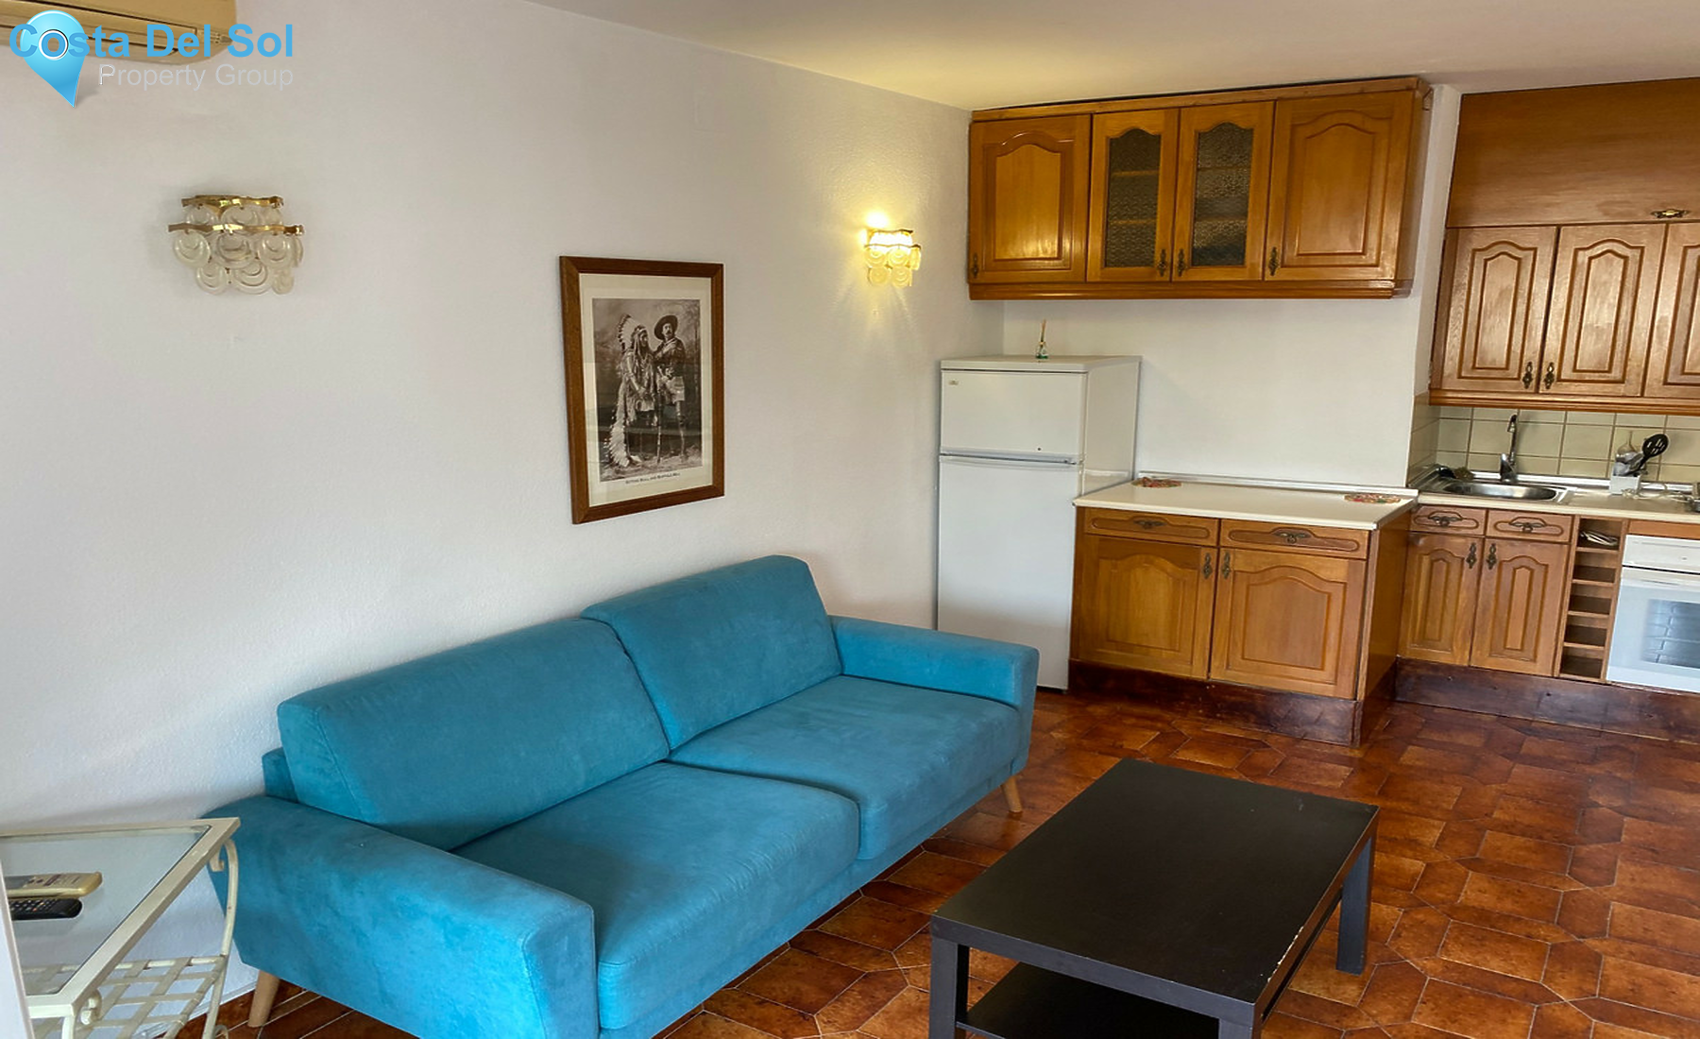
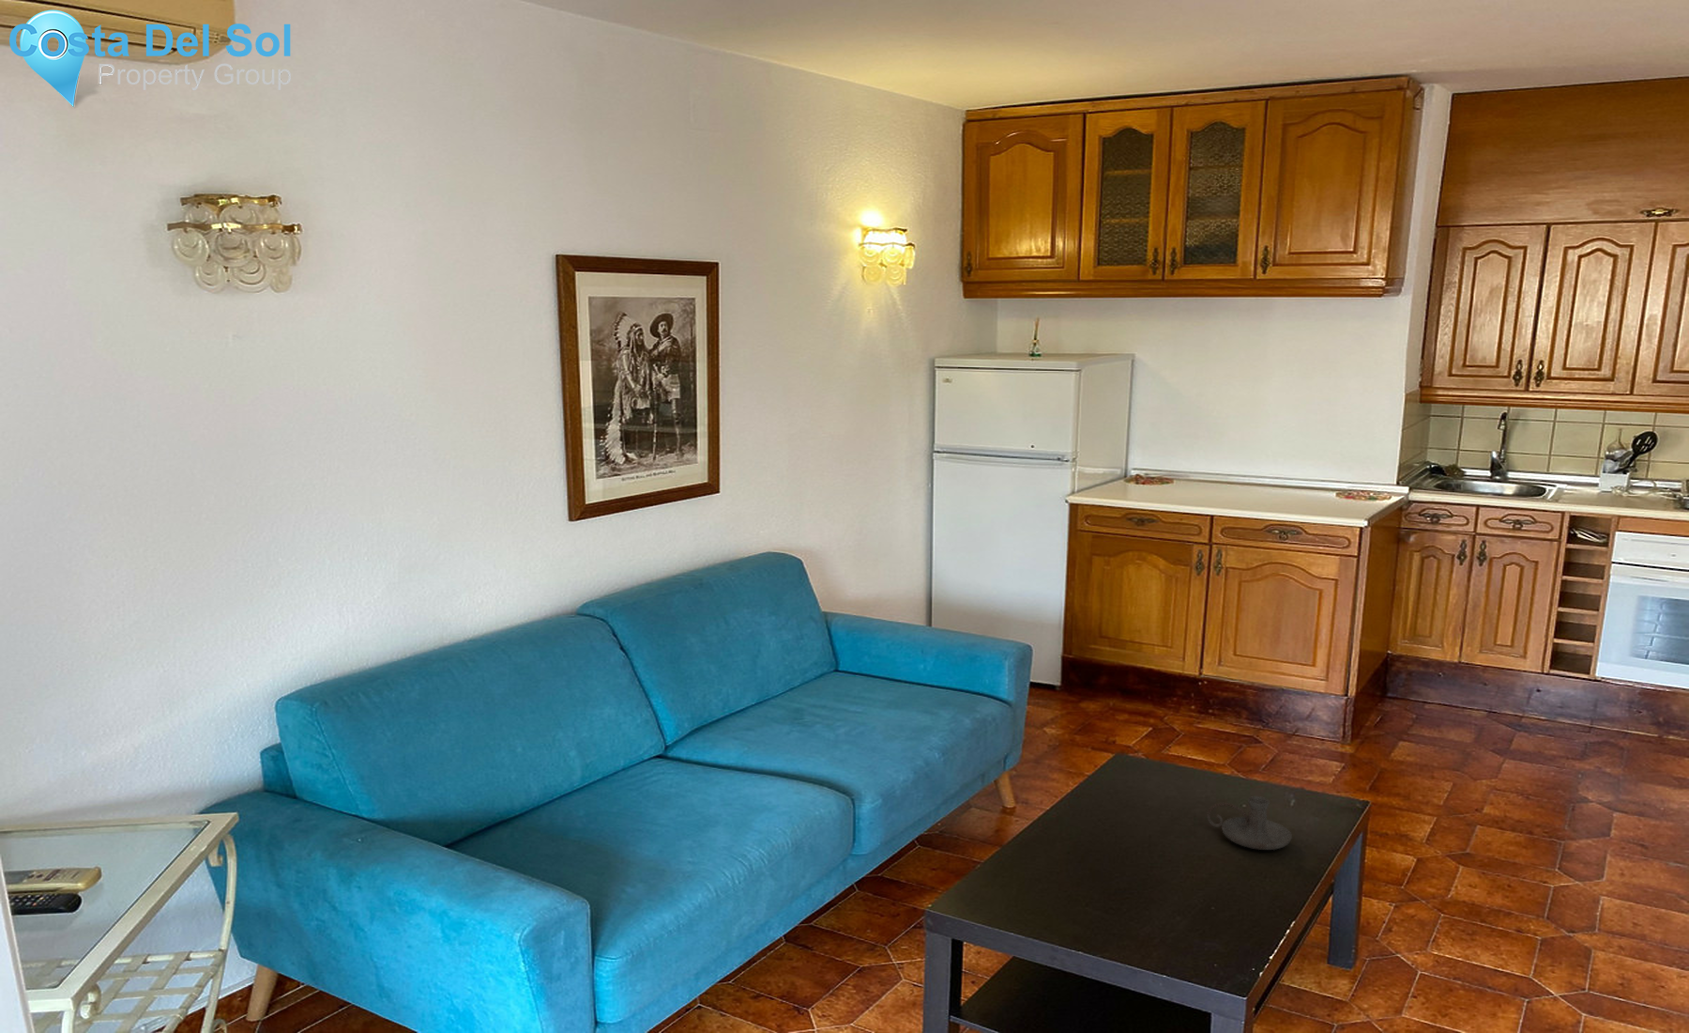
+ candle holder (1249, 819)
